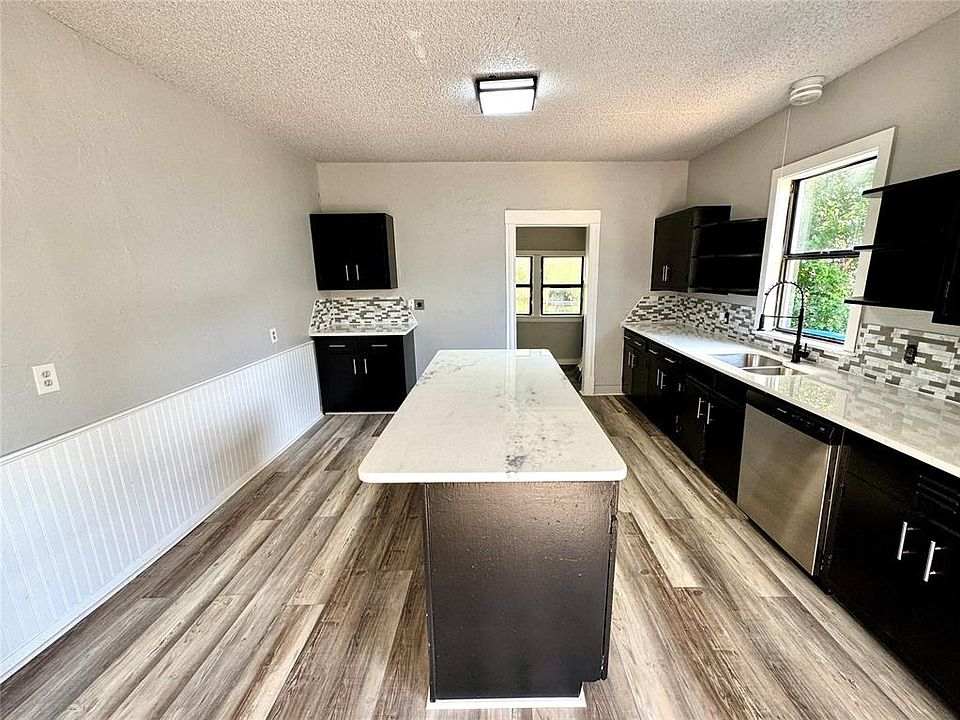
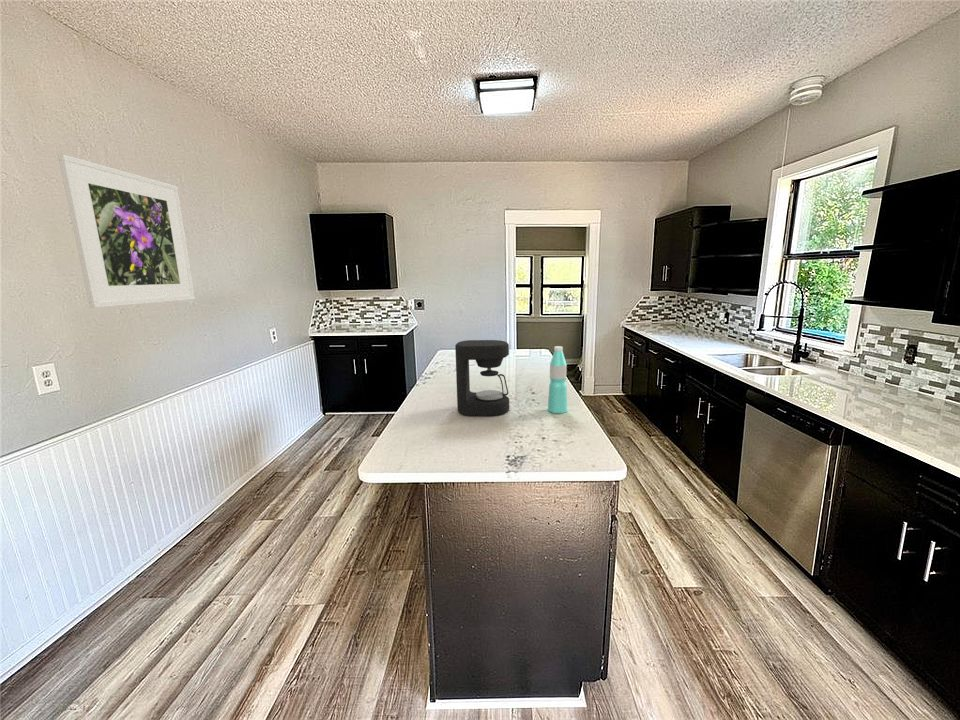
+ coffee maker (482, 375)
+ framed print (138, 239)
+ water bottle (558, 379)
